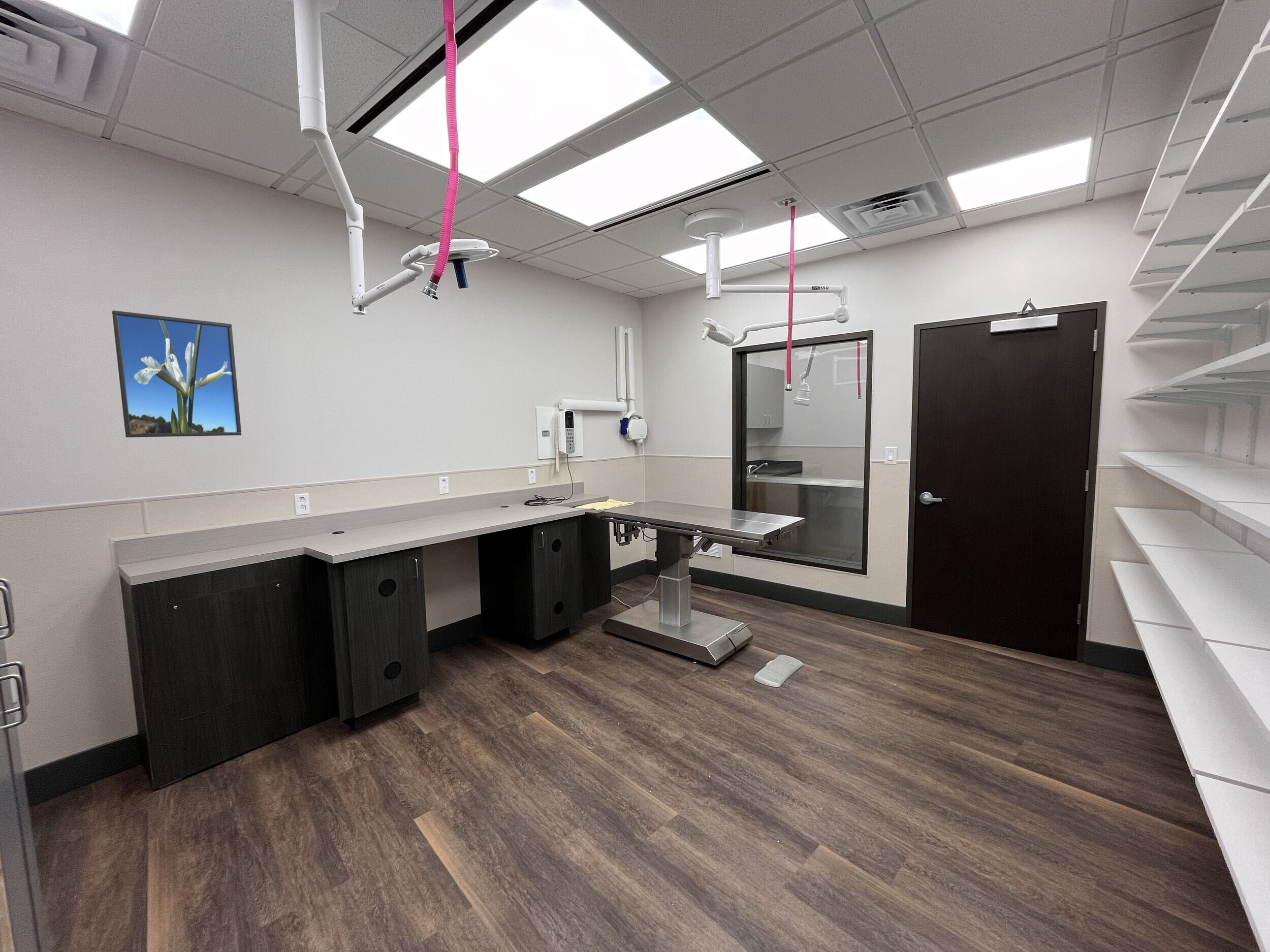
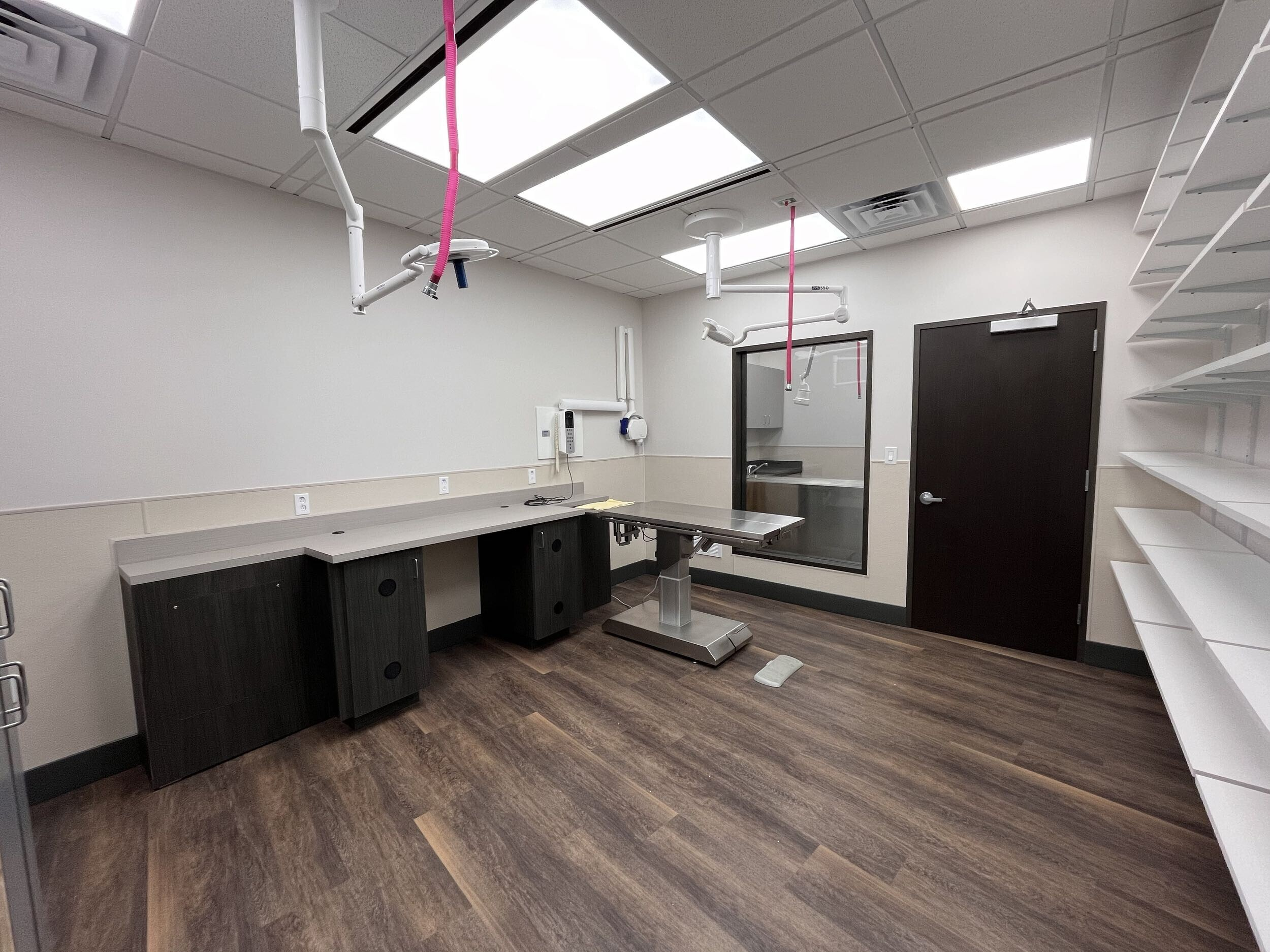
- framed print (181, 377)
